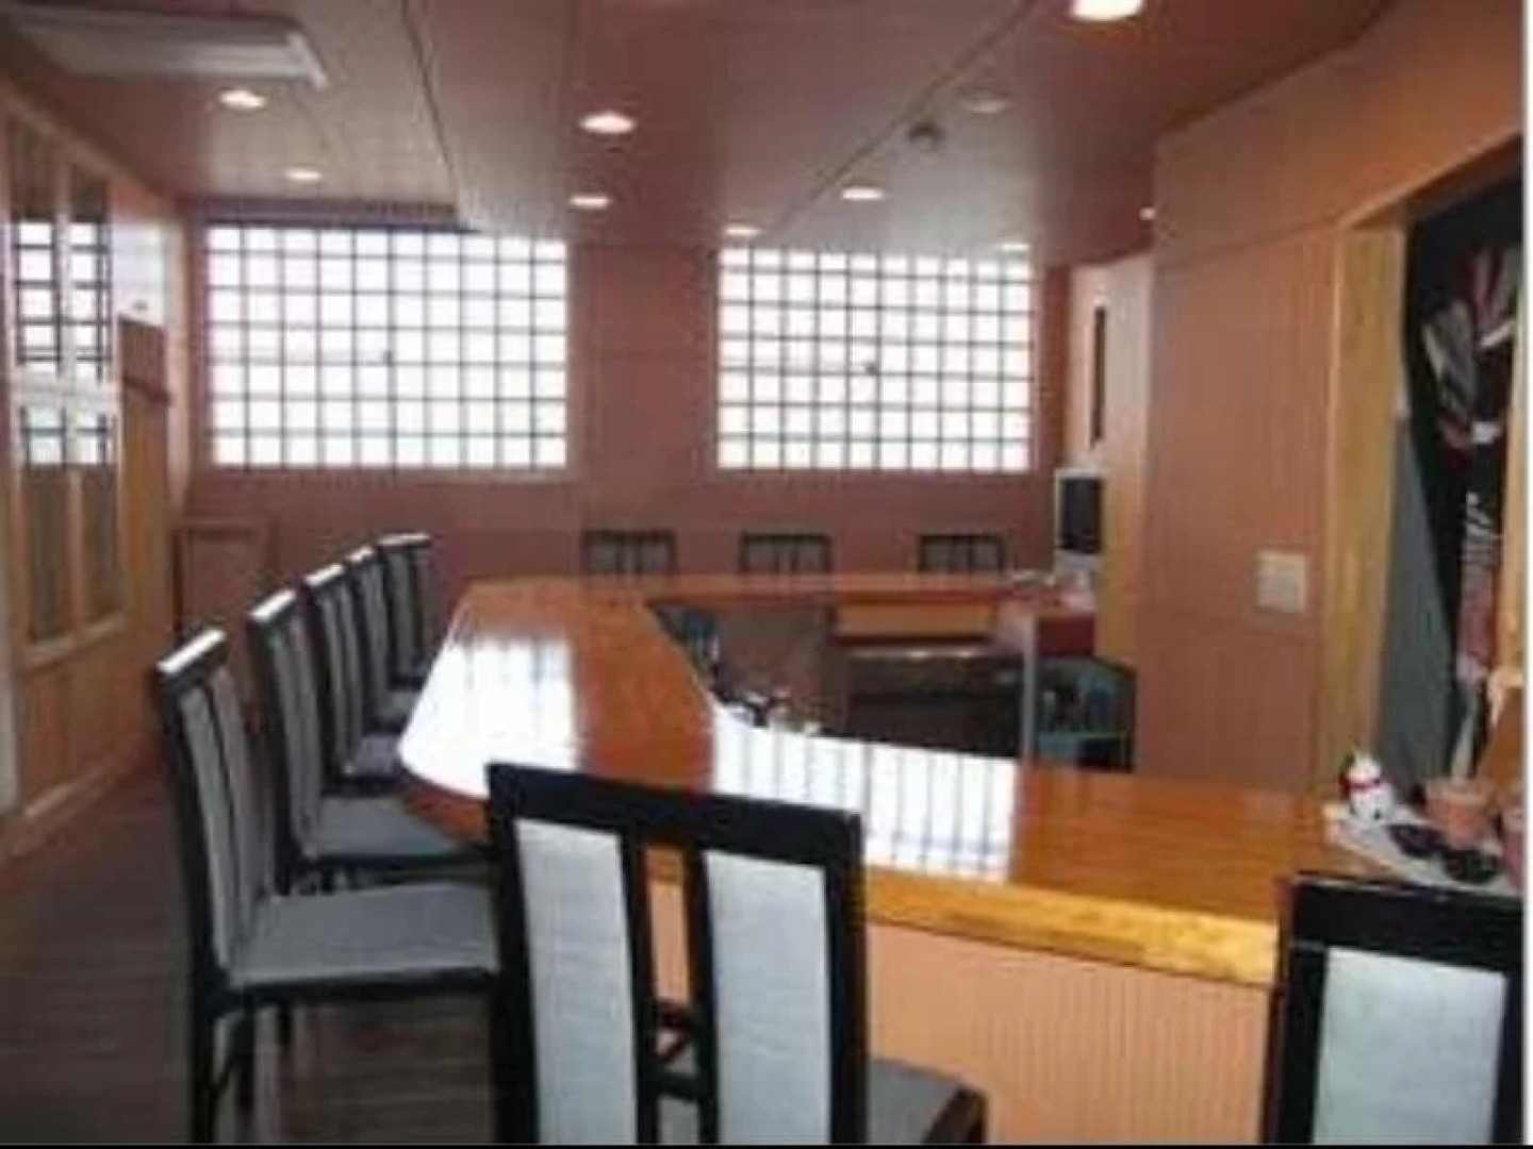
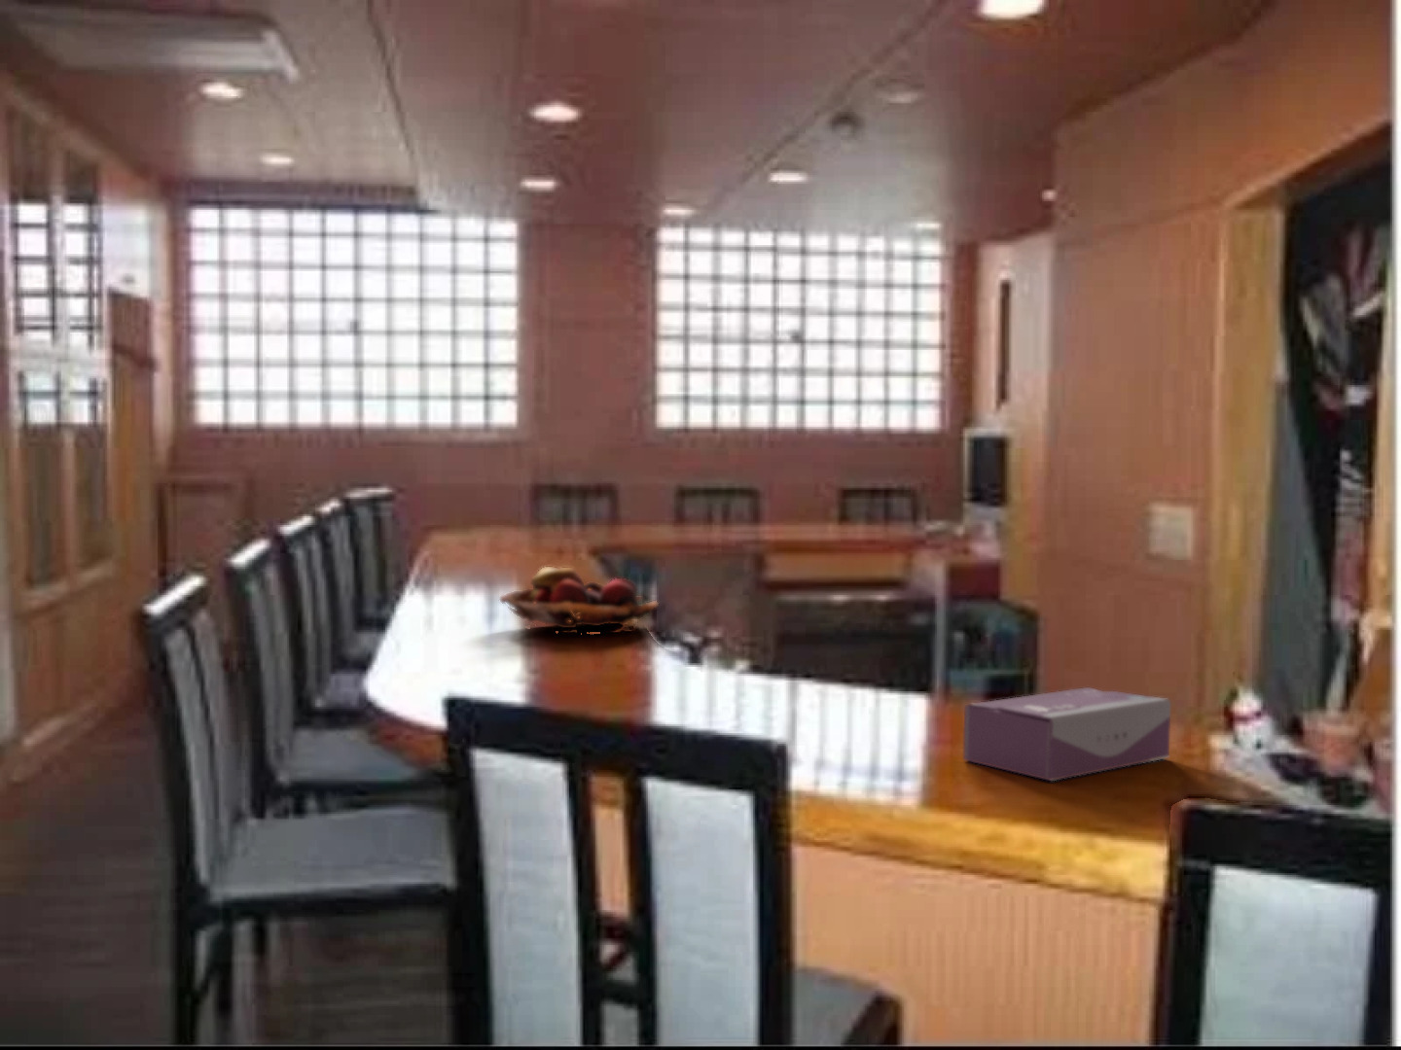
+ tissue box (1067, 729)
+ fruit basket (574, 597)
